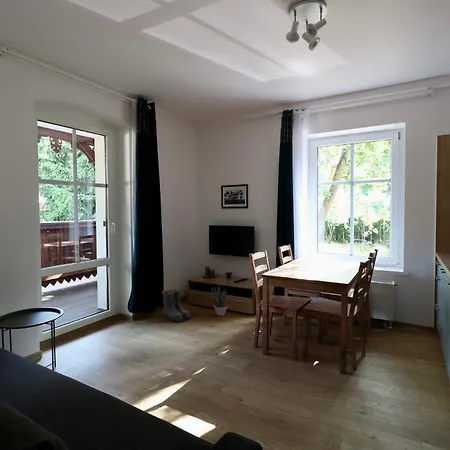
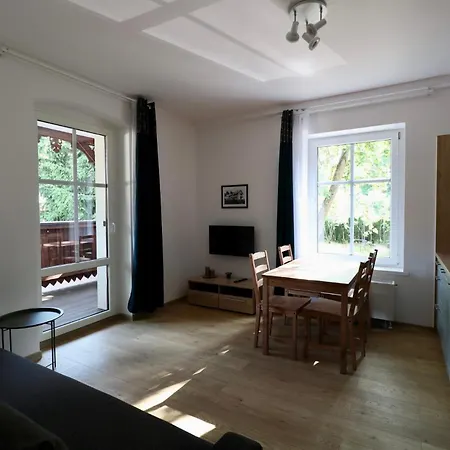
- potted plant (219, 301)
- boots (175, 304)
